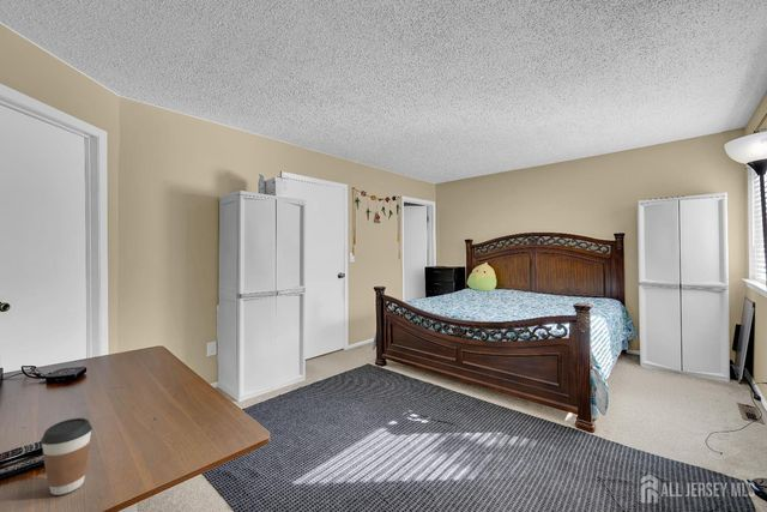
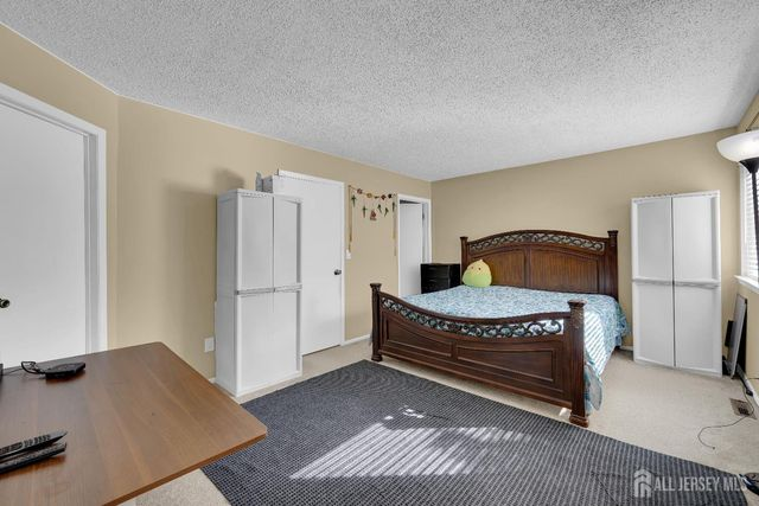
- coffee cup (67, 456)
